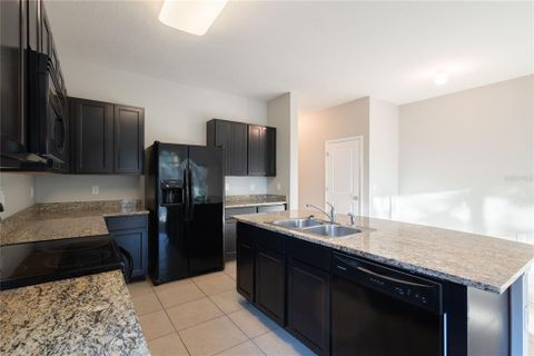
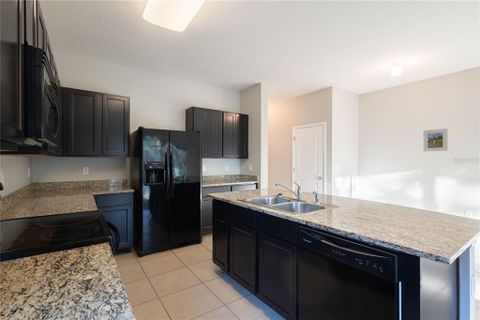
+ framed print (435, 140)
